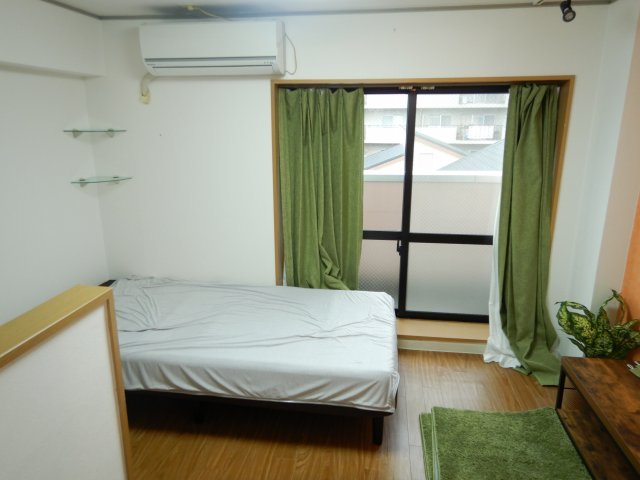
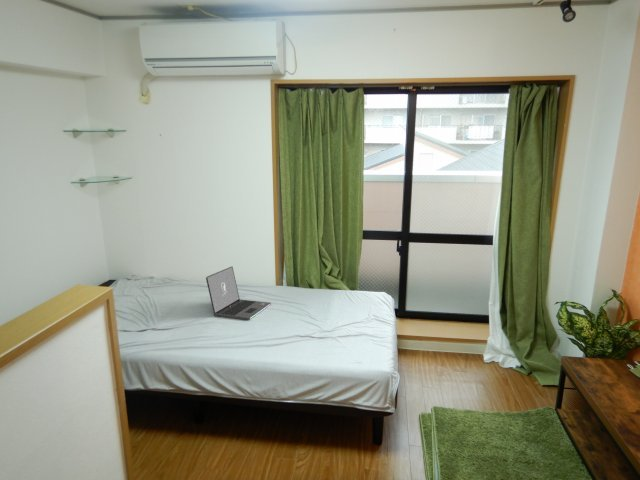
+ laptop (237, 291)
